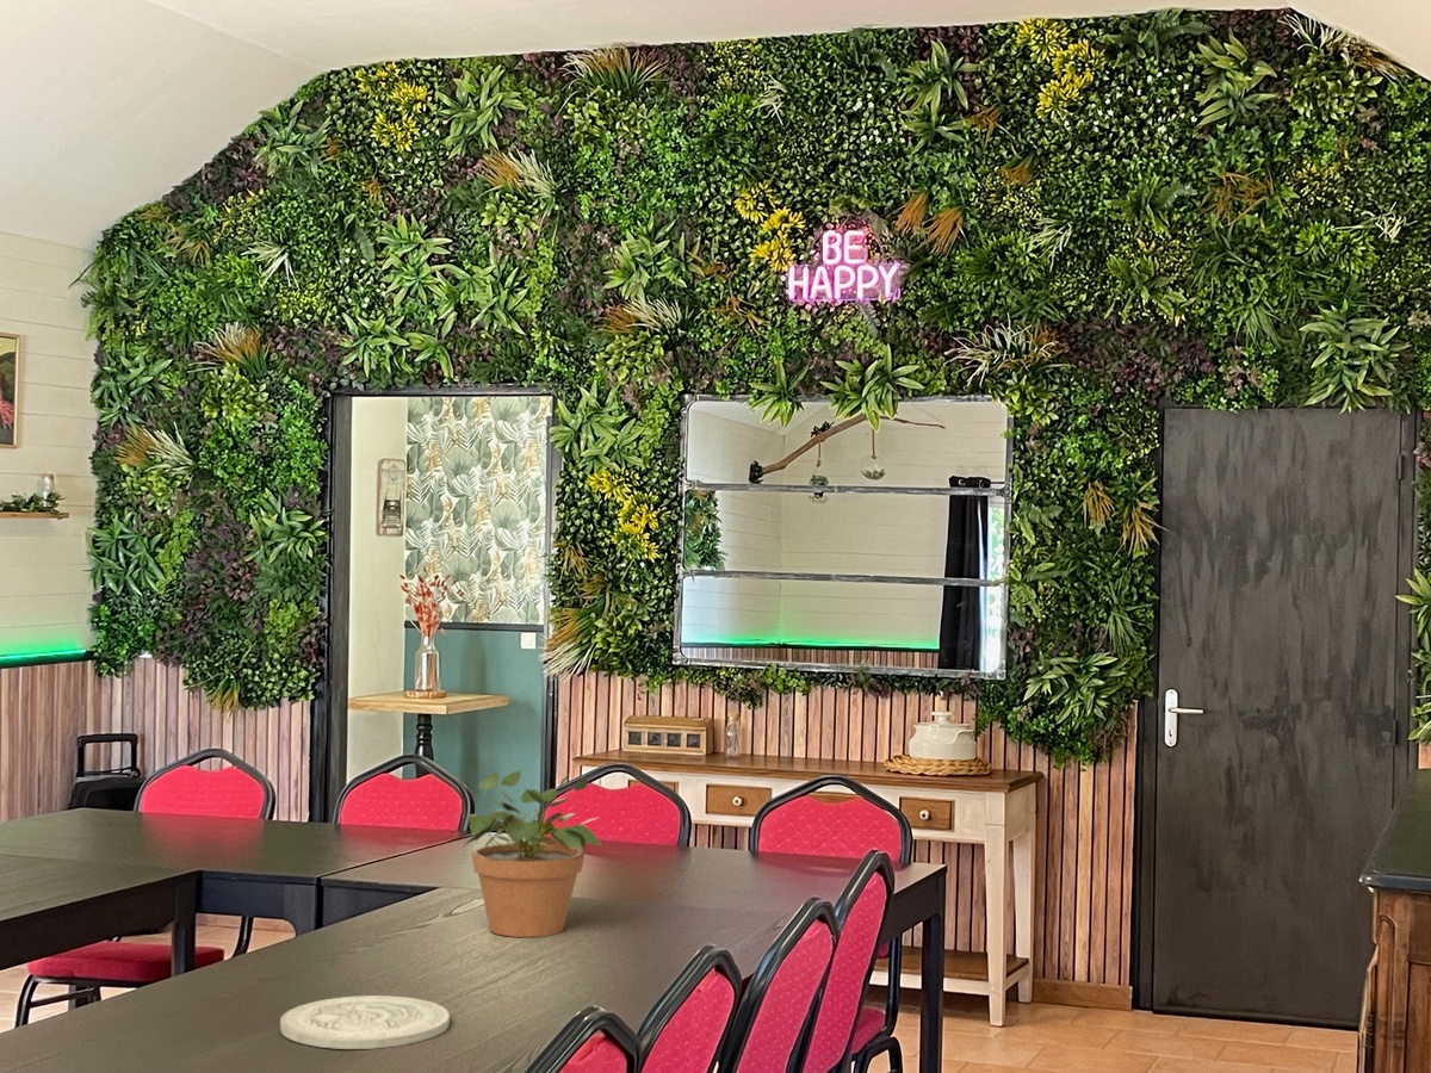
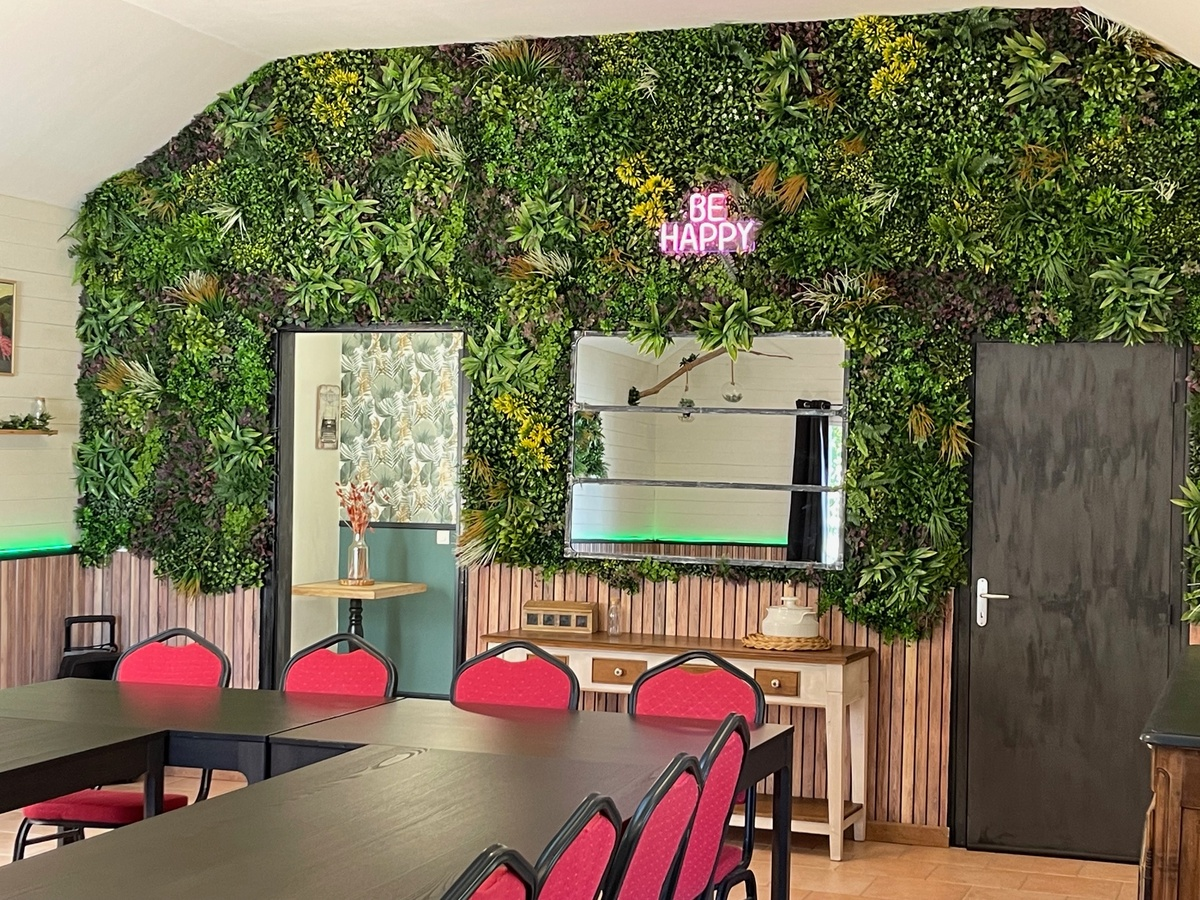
- potted plant (529, 855)
- plate (365, 1021)
